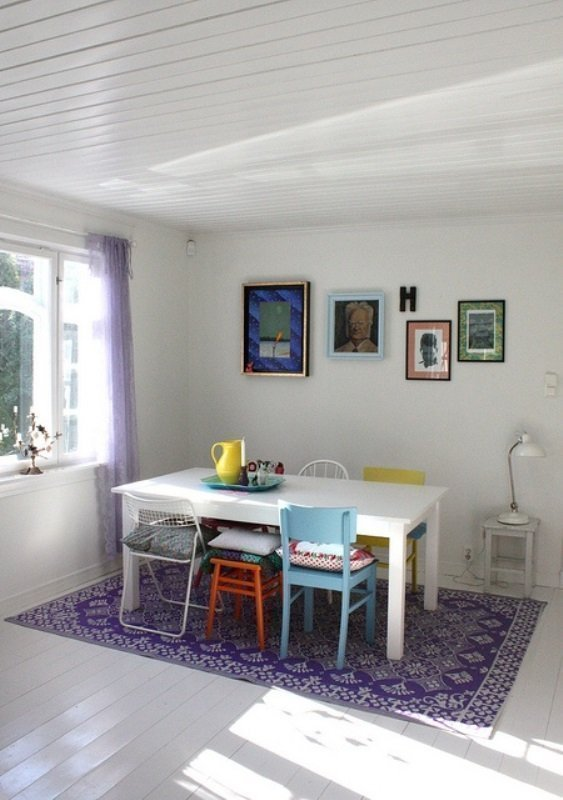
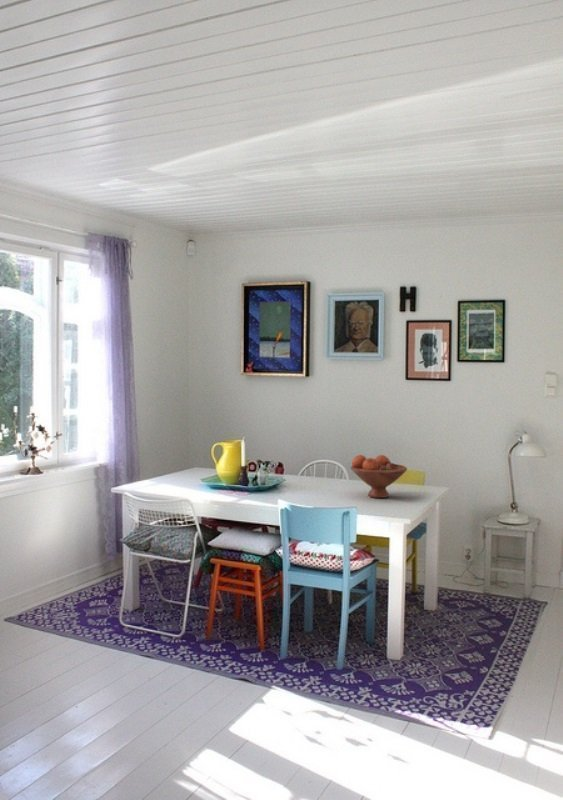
+ fruit bowl (378, 475)
